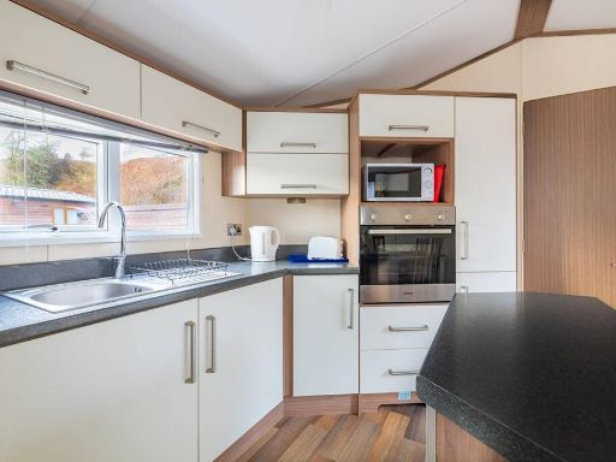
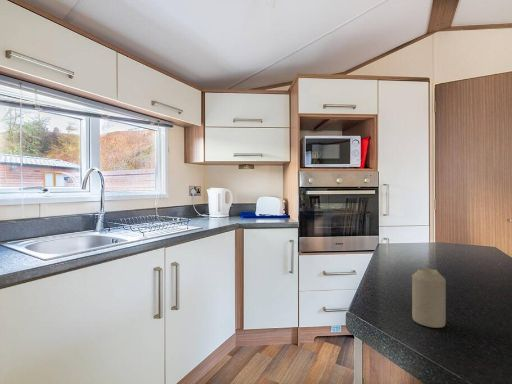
+ candle (428, 295)
